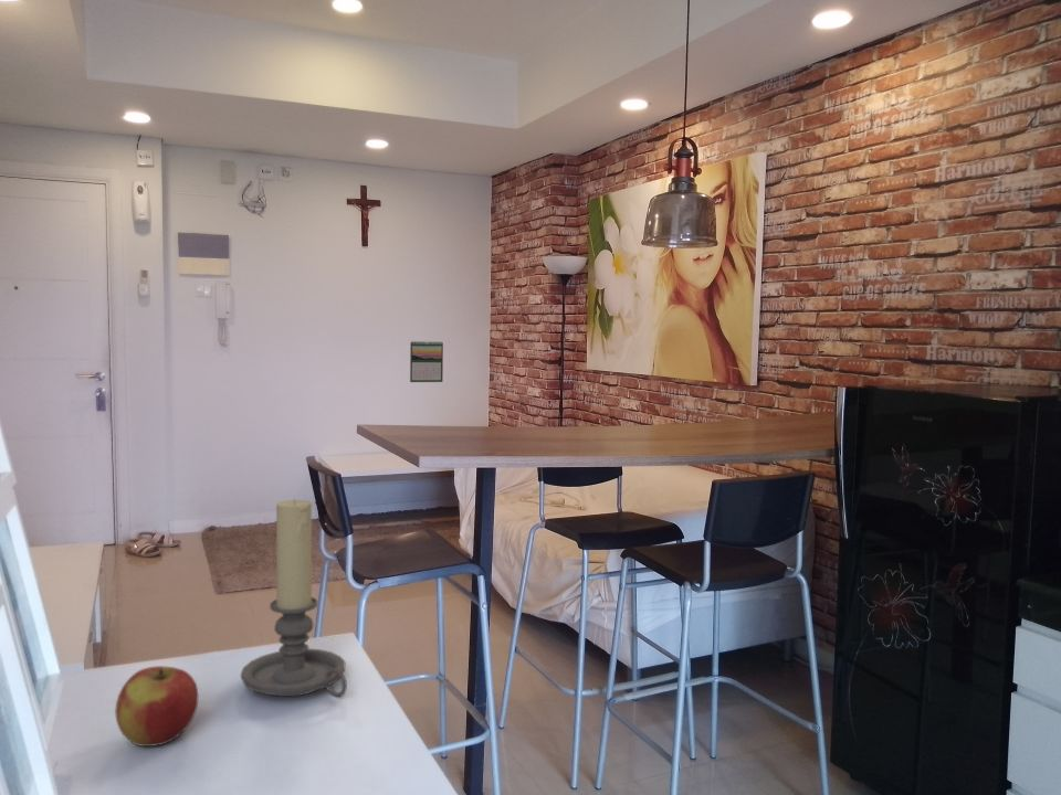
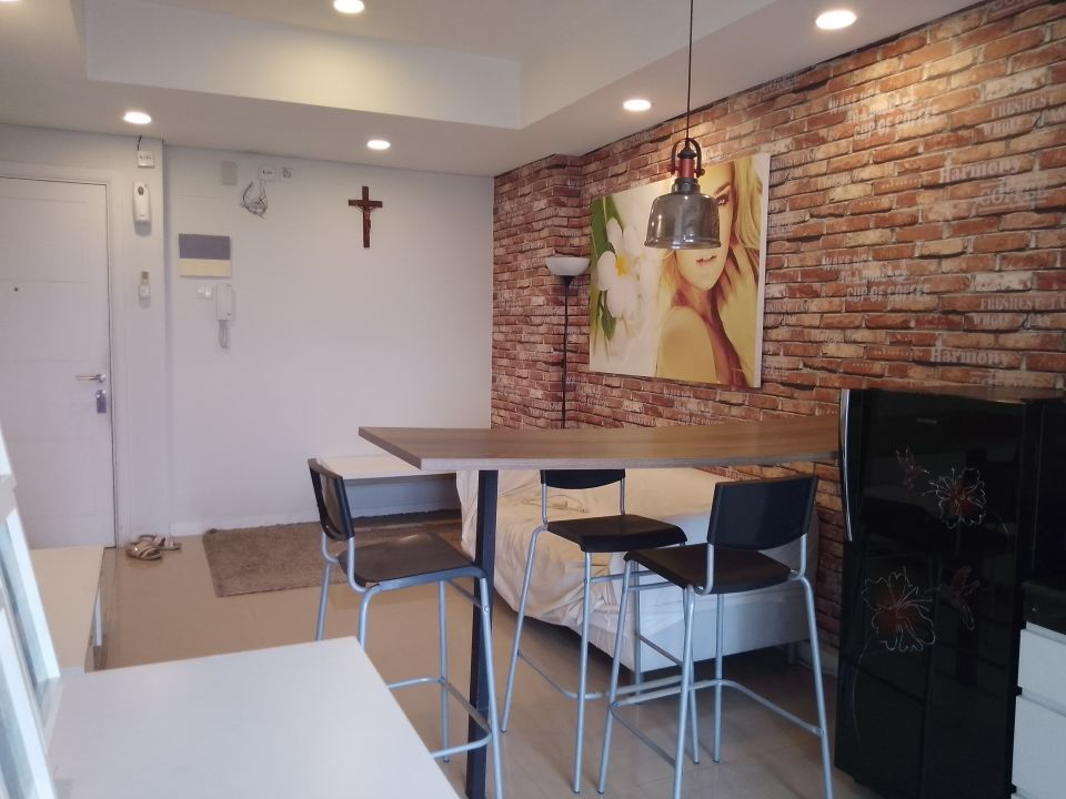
- candle holder (301, 593)
- calendar (427, 361)
- apple (157, 701)
